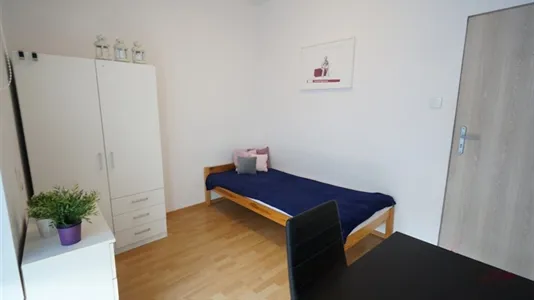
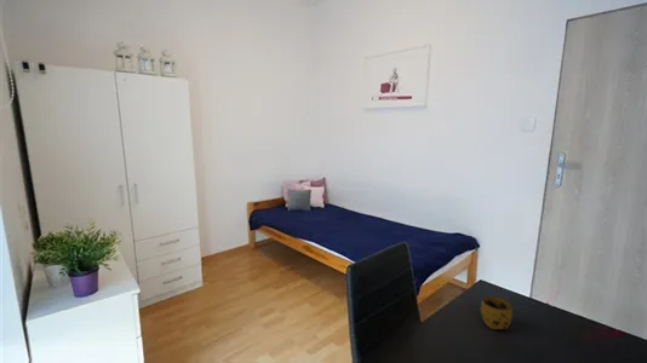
+ mug (493, 311)
